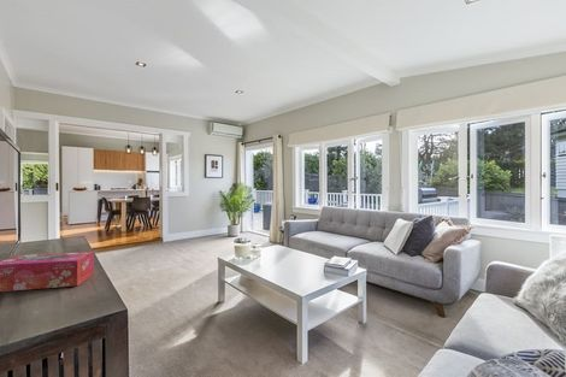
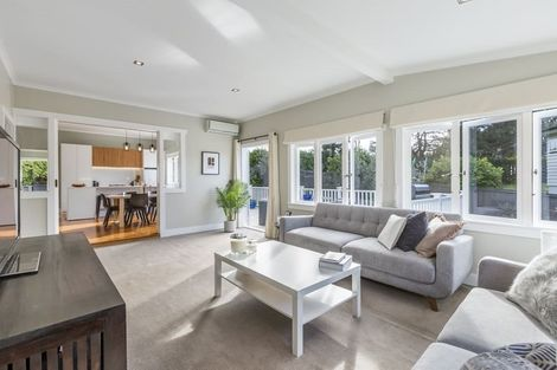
- tissue box (45, 270)
